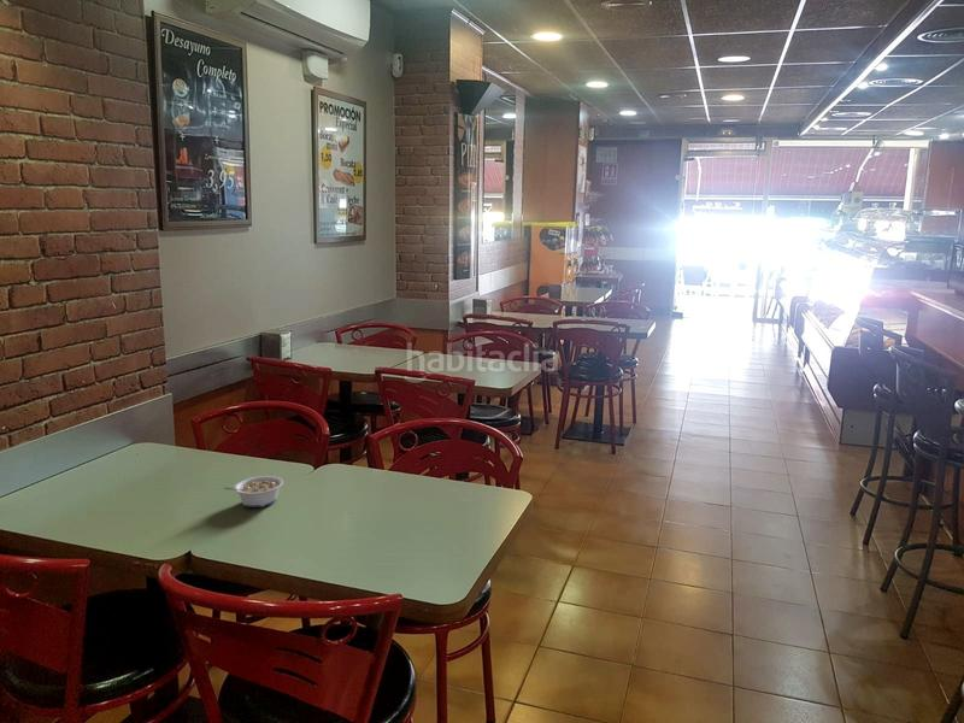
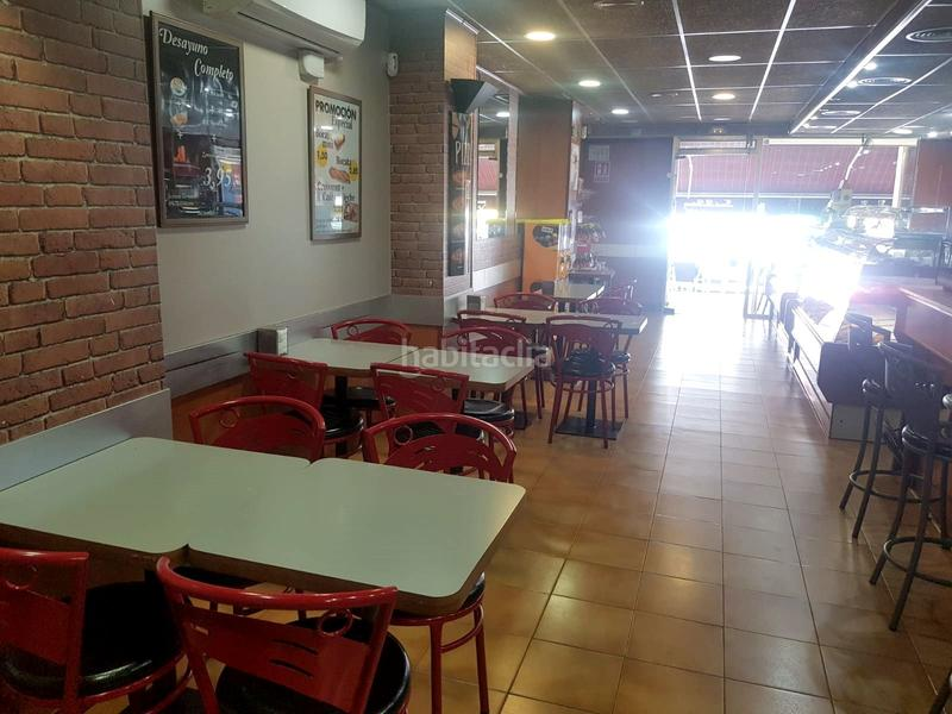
- legume (258, 492)
